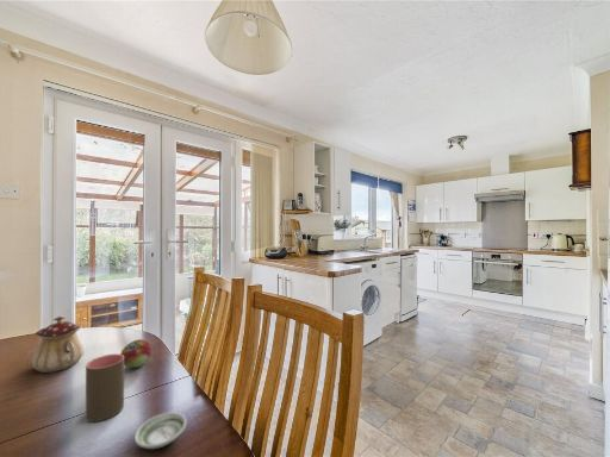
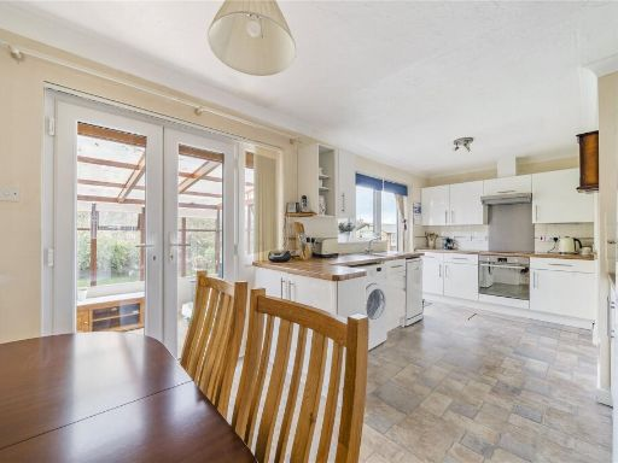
- teapot (60, 340)
- saucer (161, 432)
- fruit (136, 353)
- cup (105, 386)
